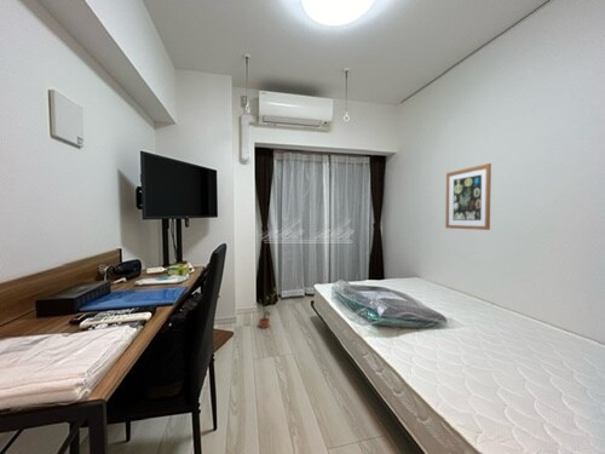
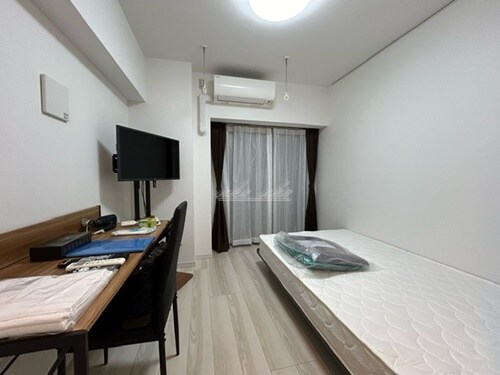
- potted plant (265, 308)
- wall art (466, 199)
